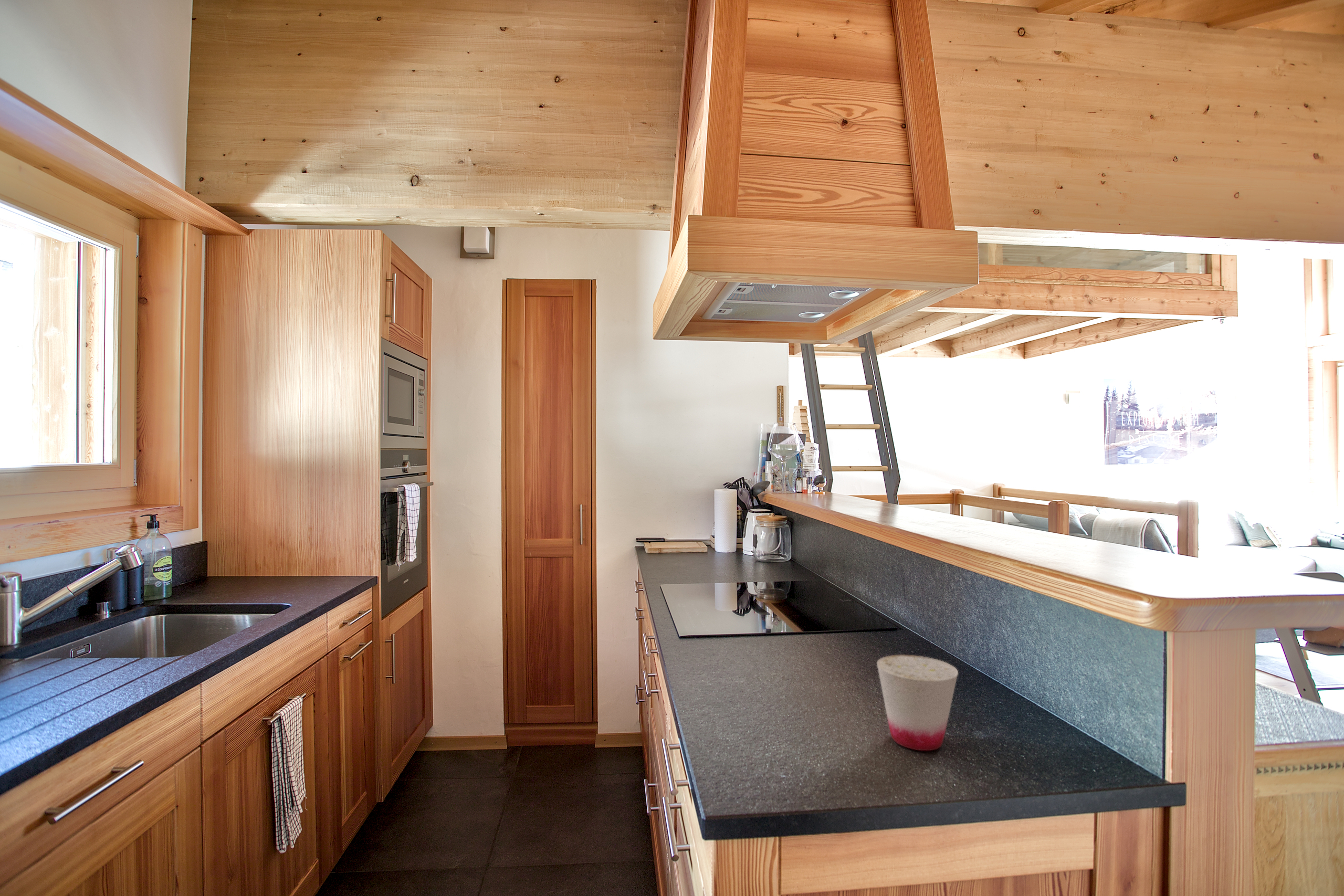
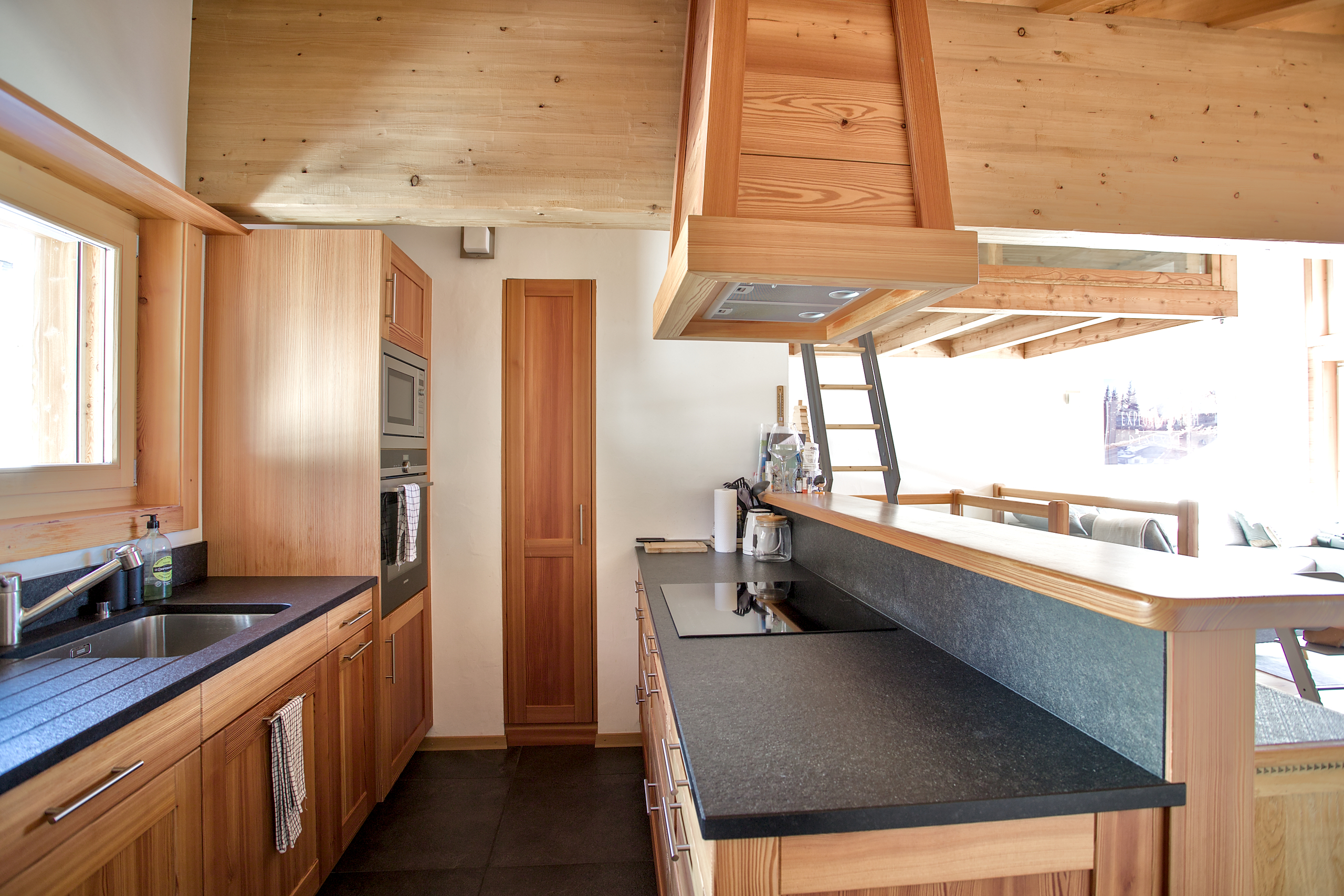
- cup (916, 703)
